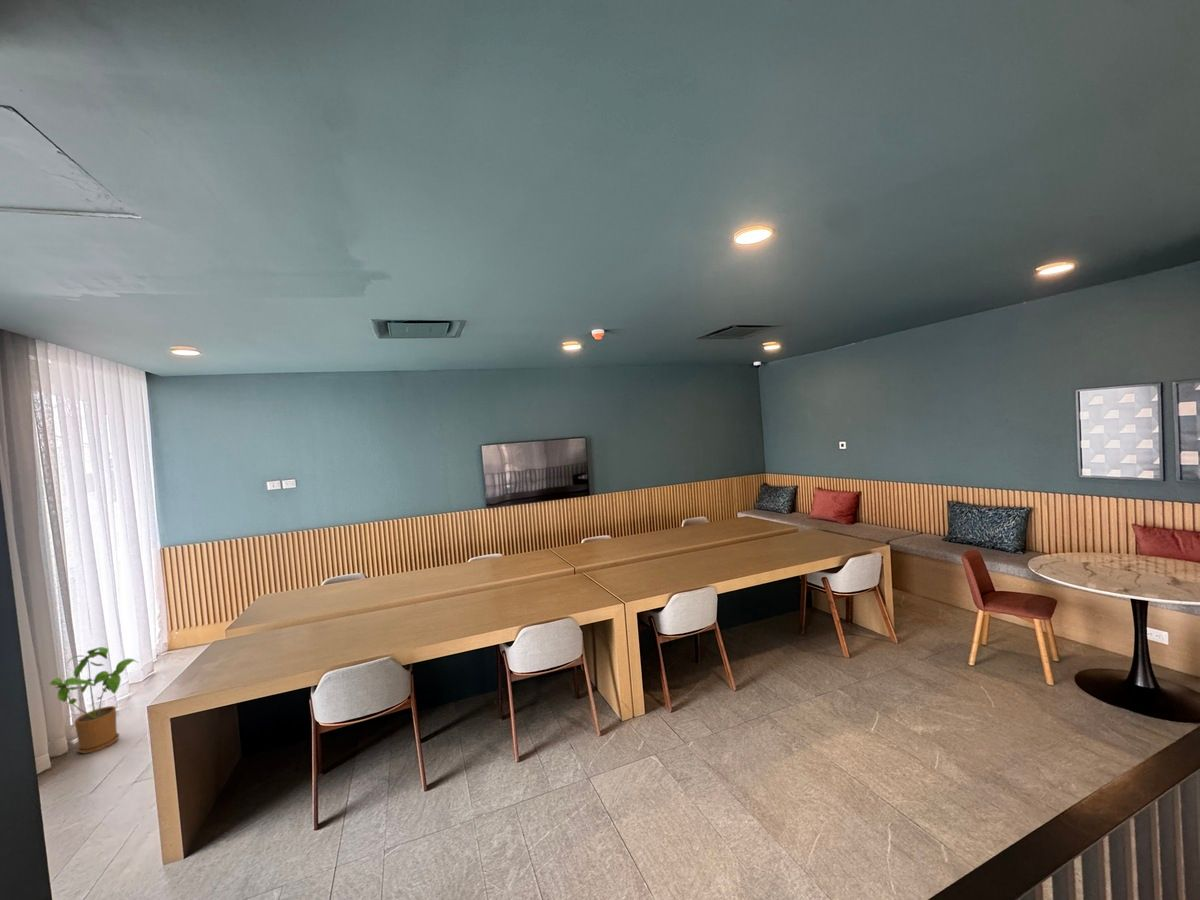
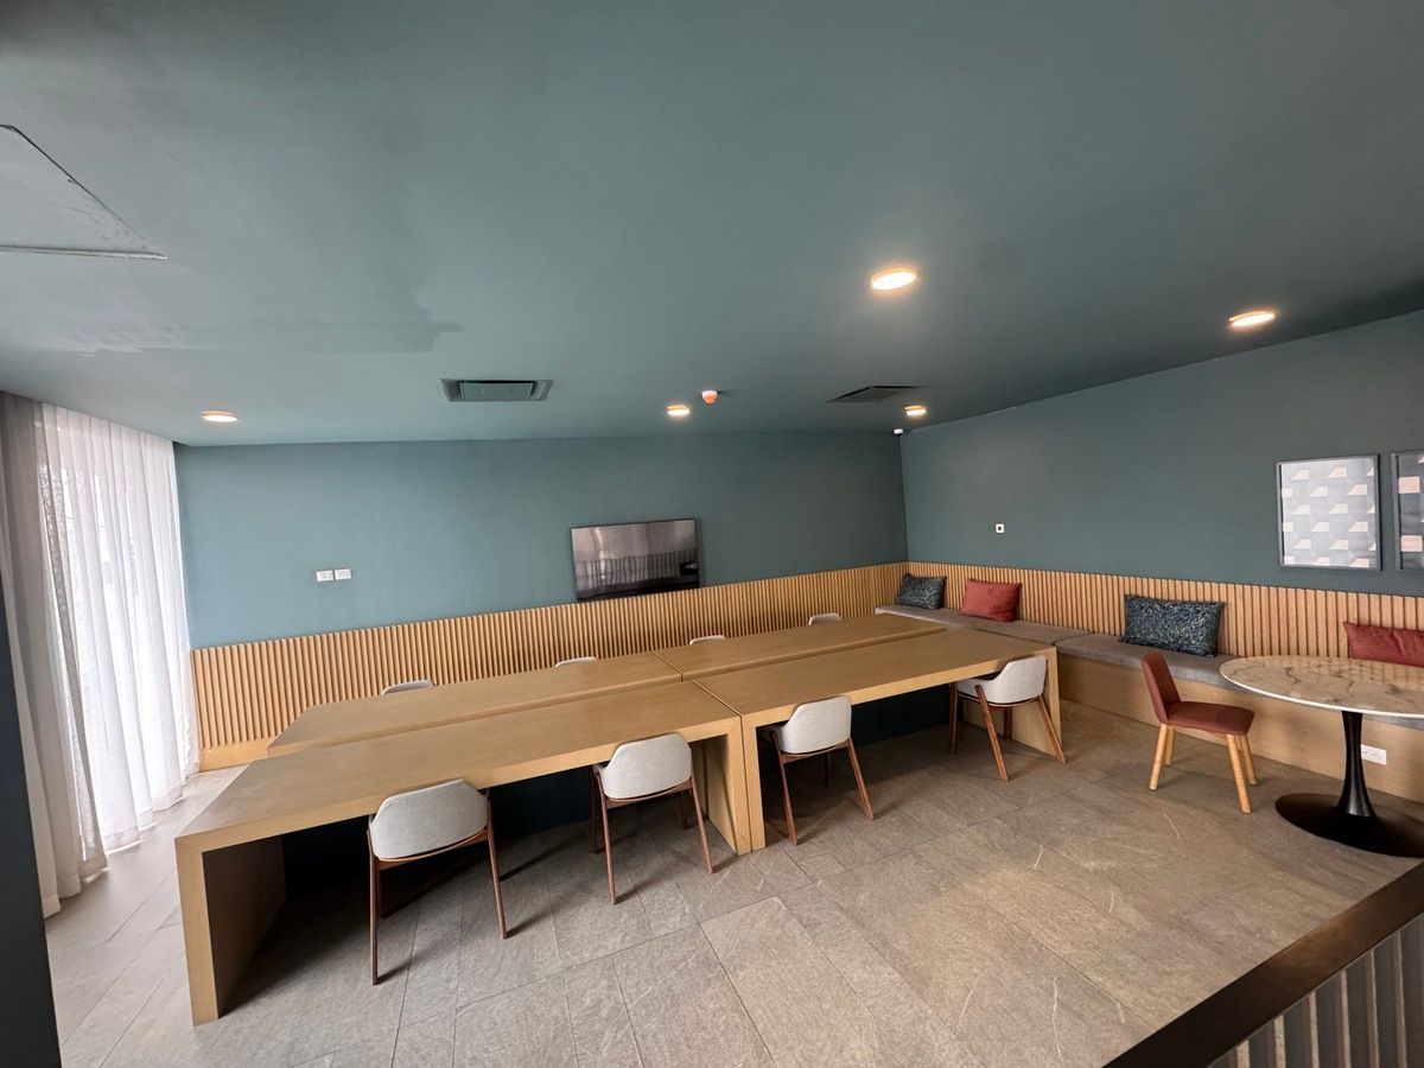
- house plant (99, 697)
